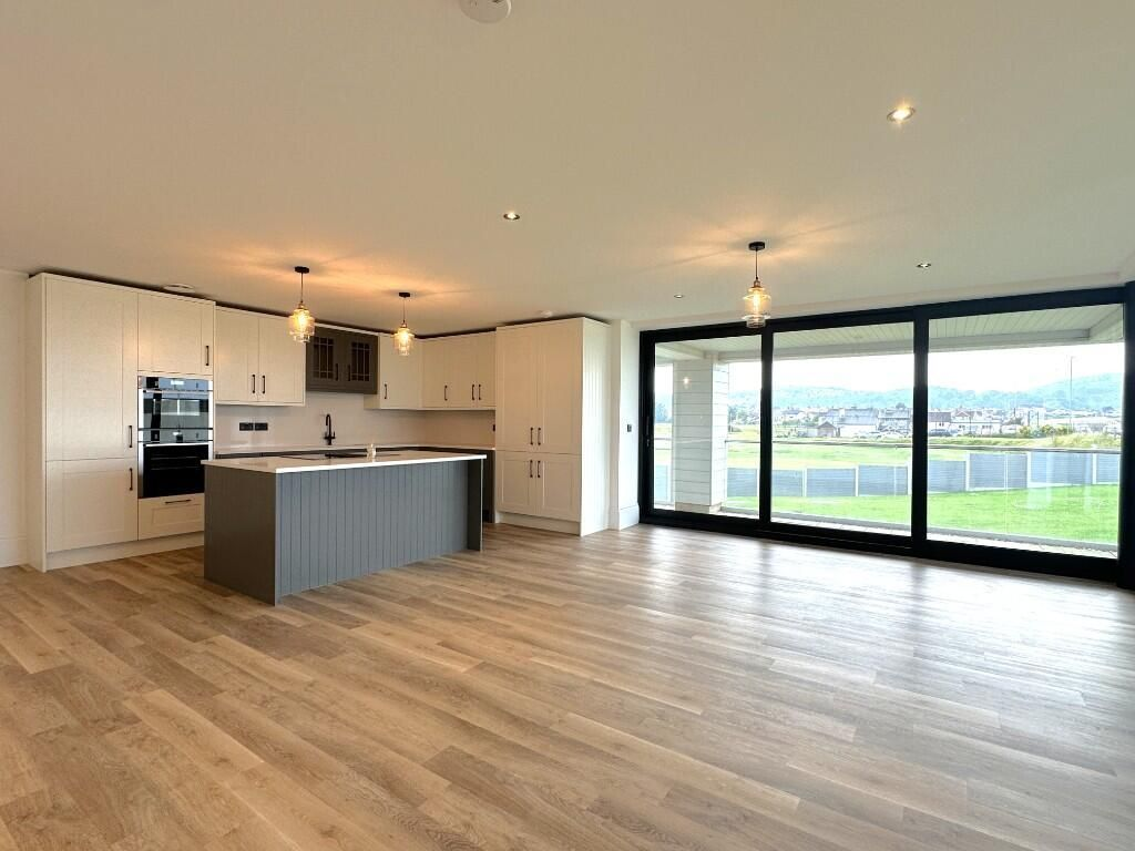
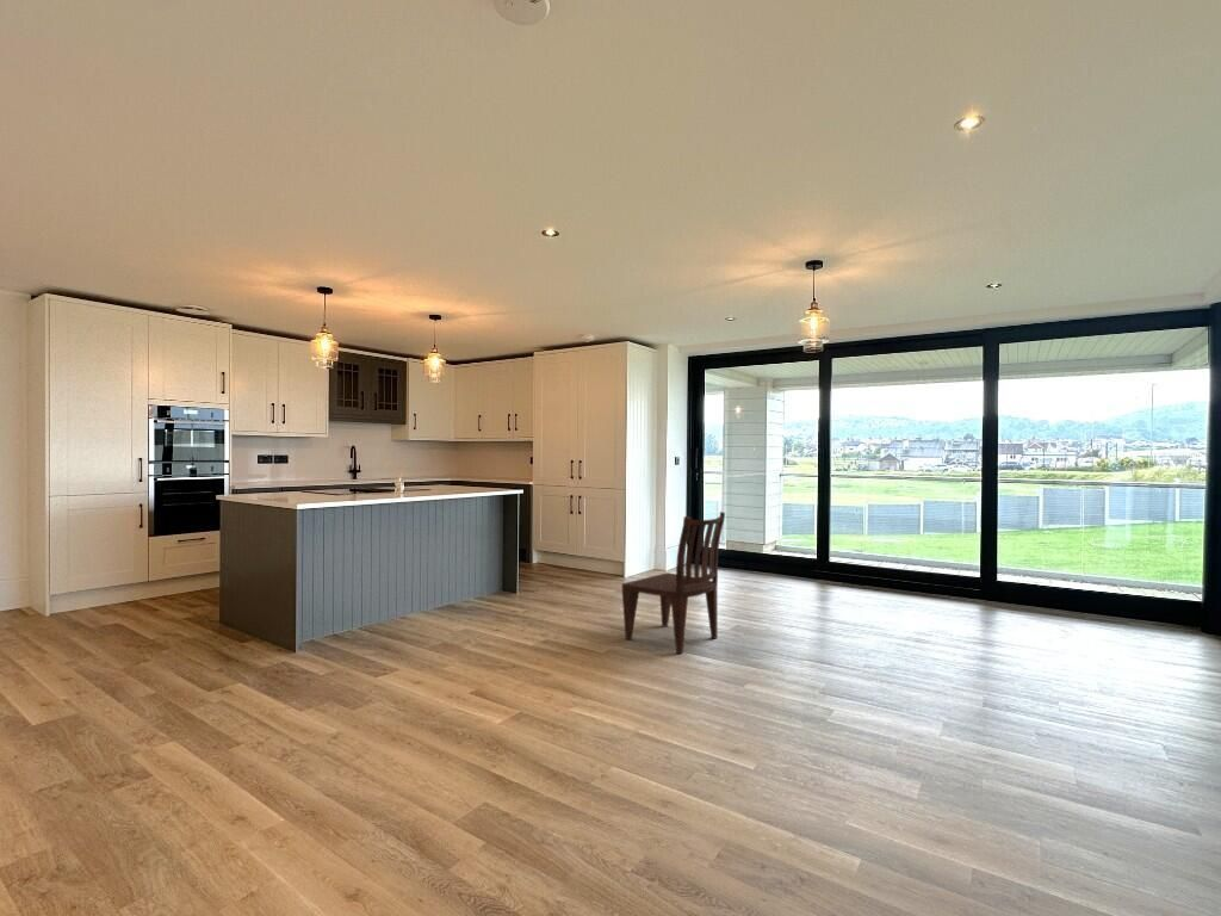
+ dining chair (673, 575)
